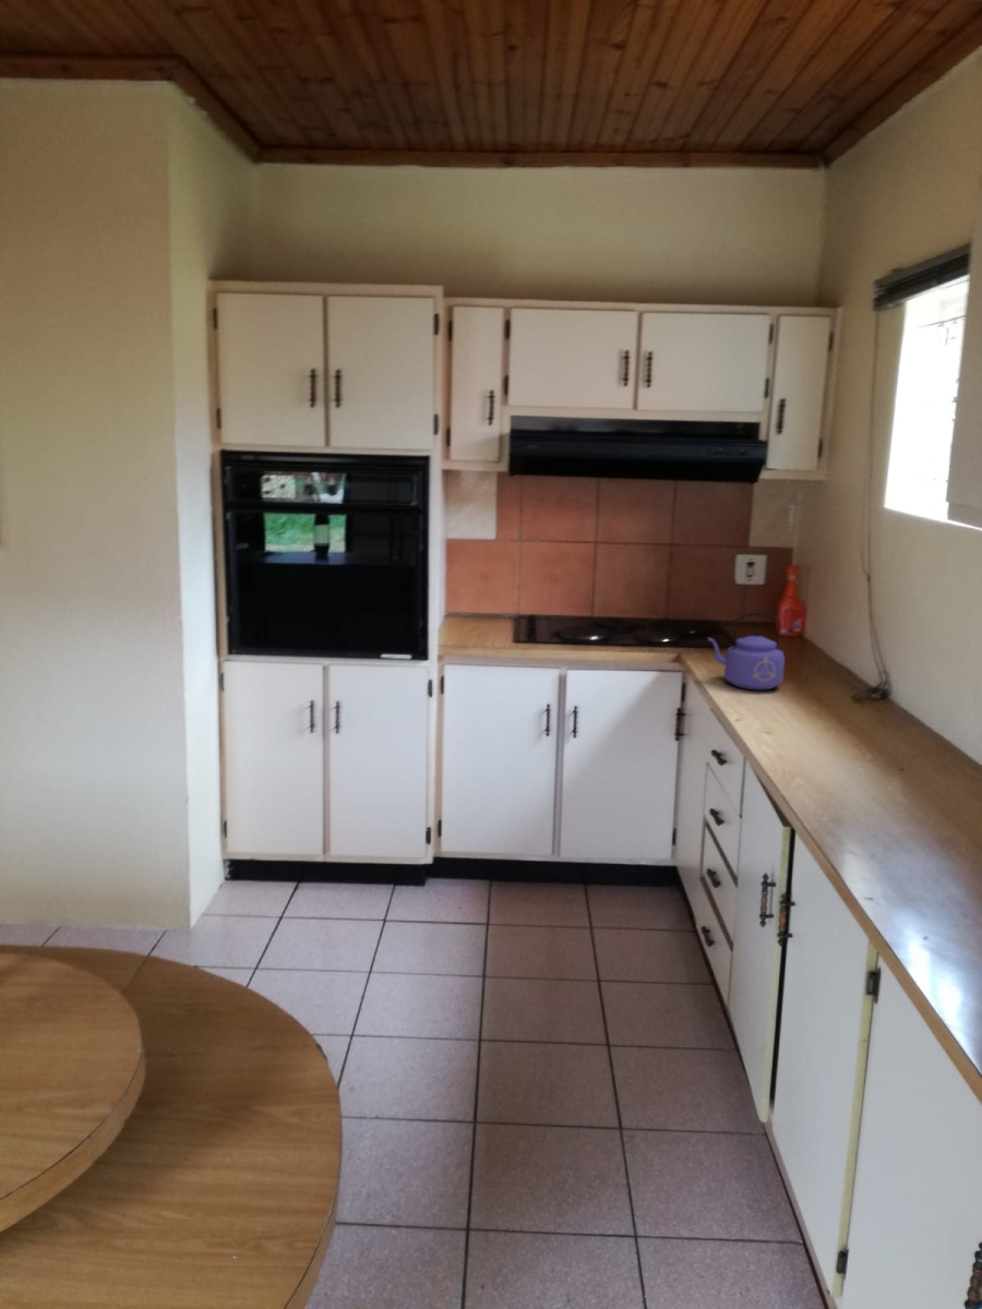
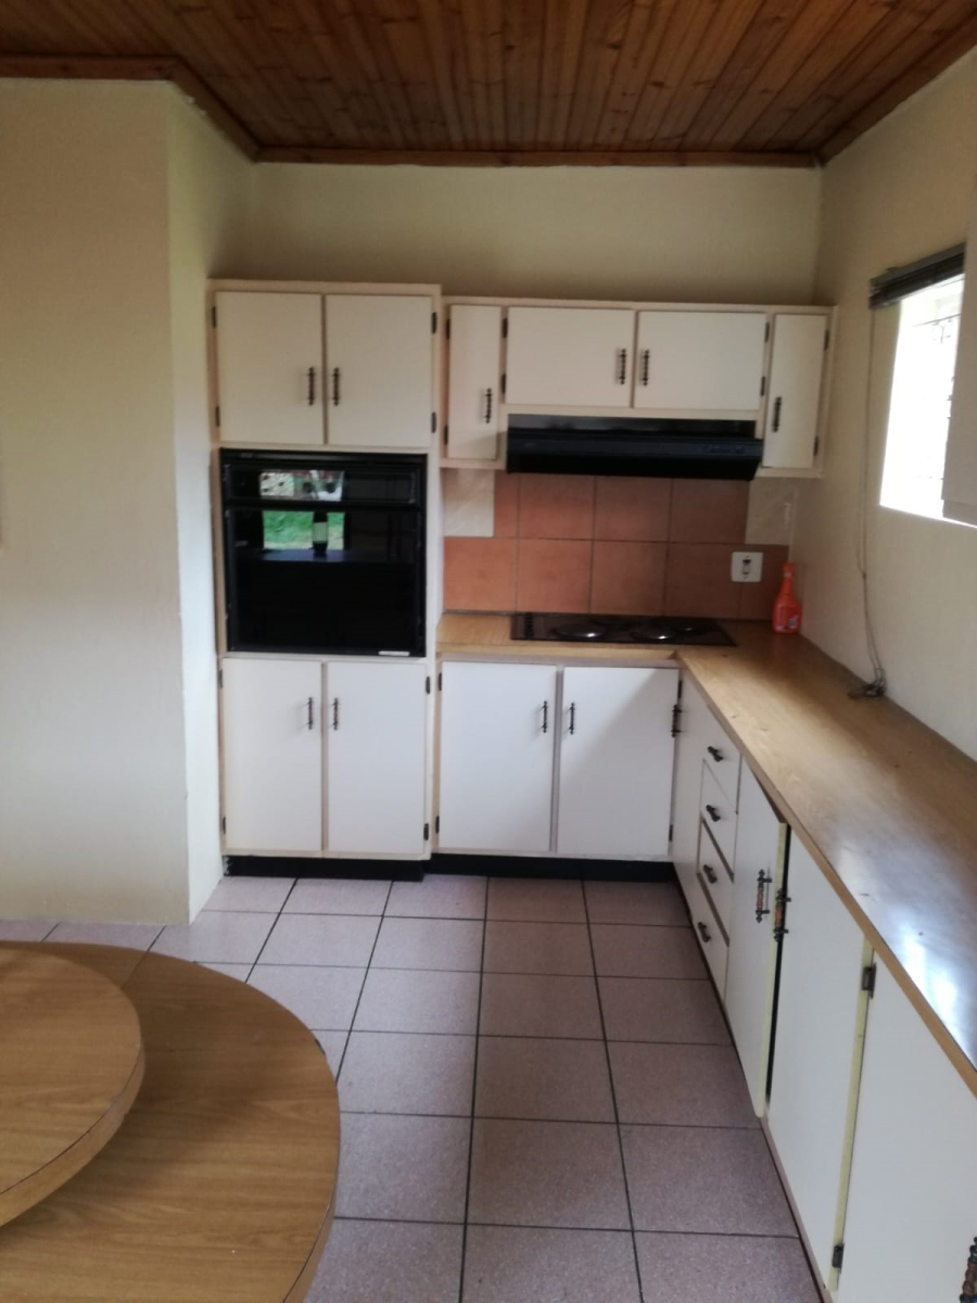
- kettle (745, 648)
